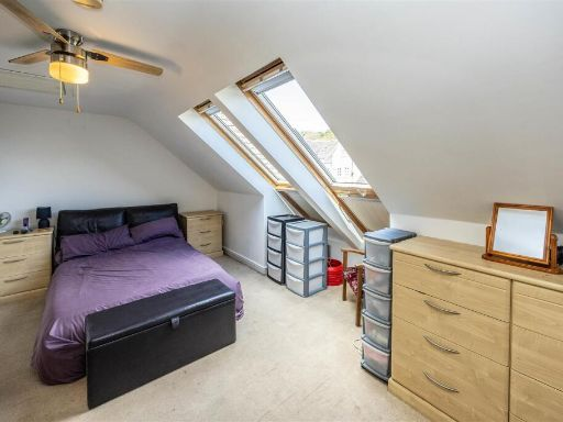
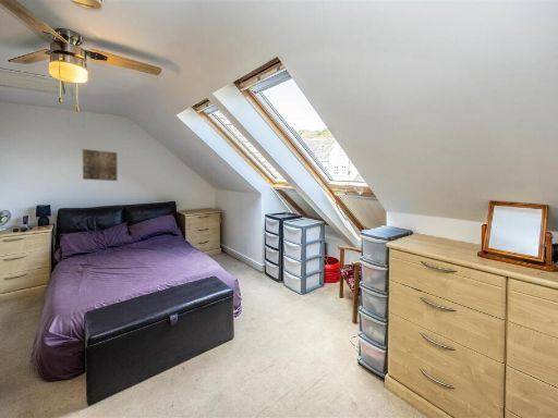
+ wall art (100, 165)
